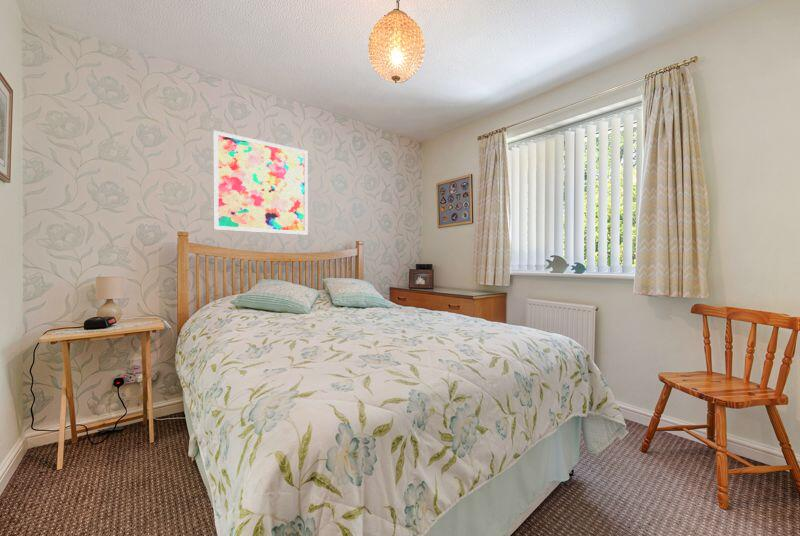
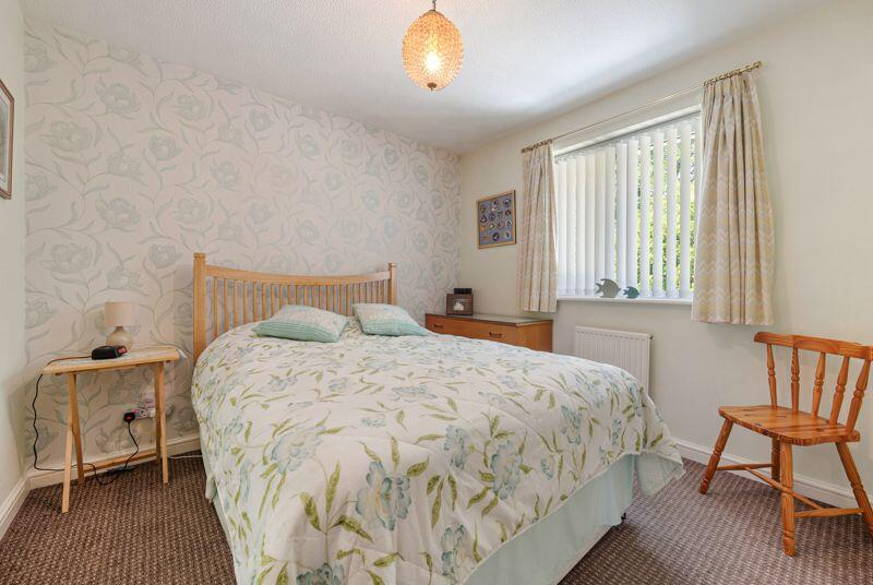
- wall art (264, 187)
